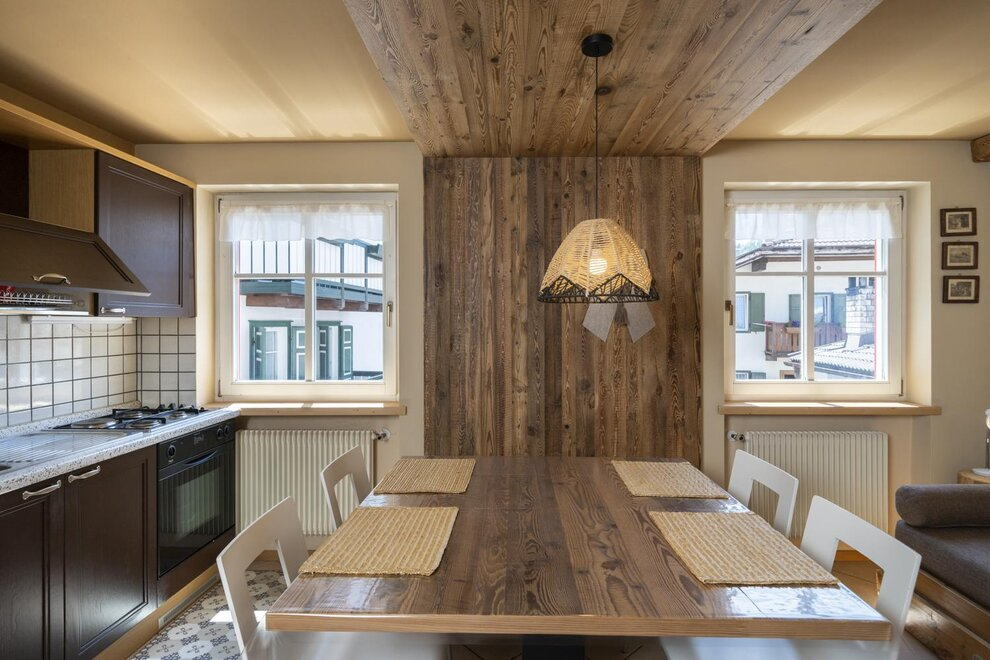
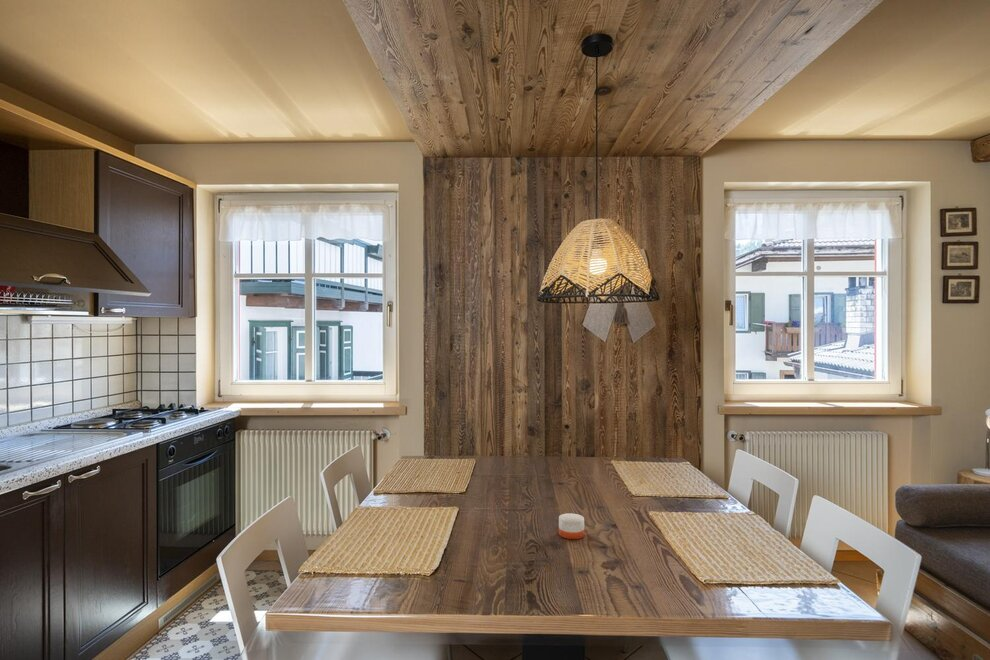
+ candle (571, 516)
